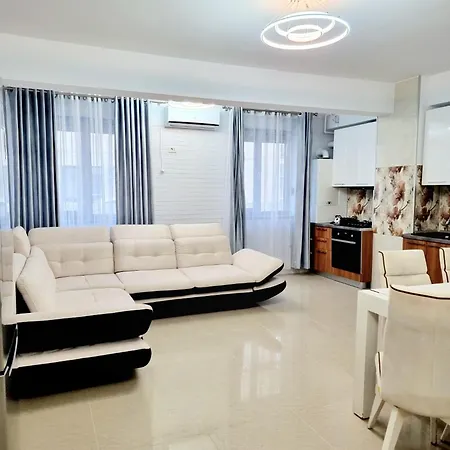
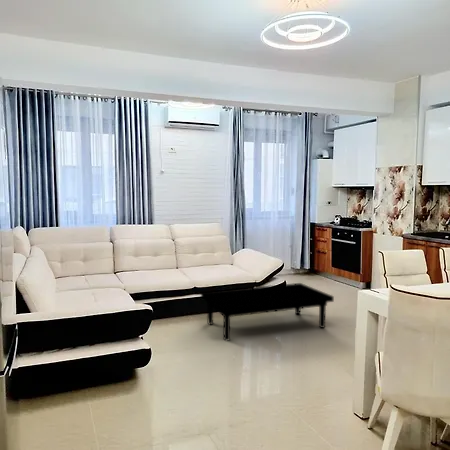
+ coffee table (265, 309)
